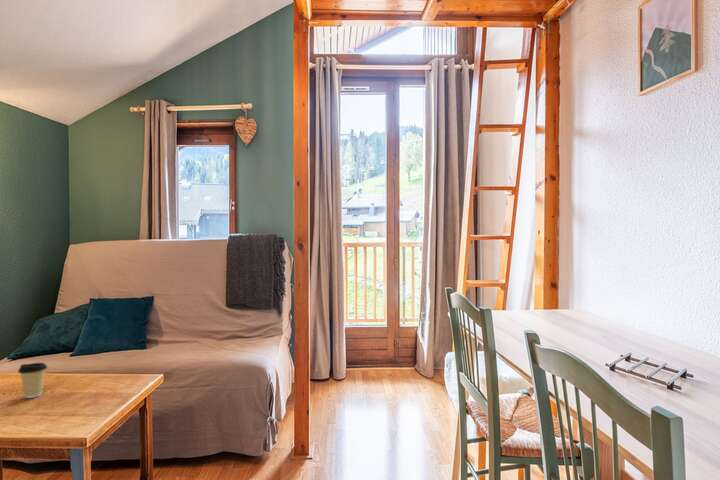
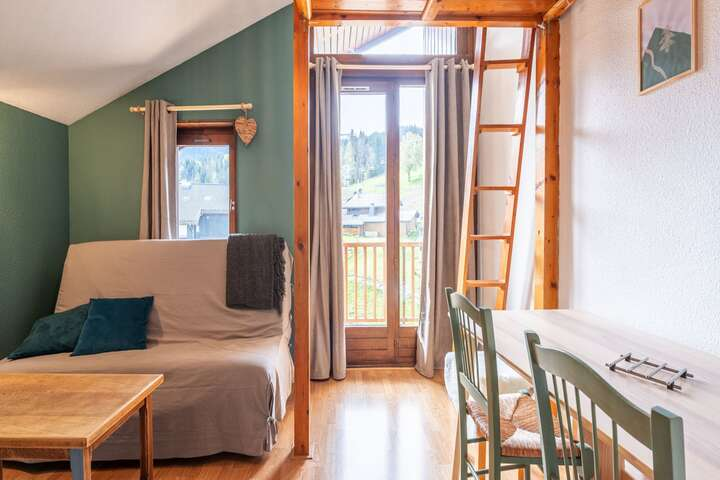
- coffee cup (33, 379)
